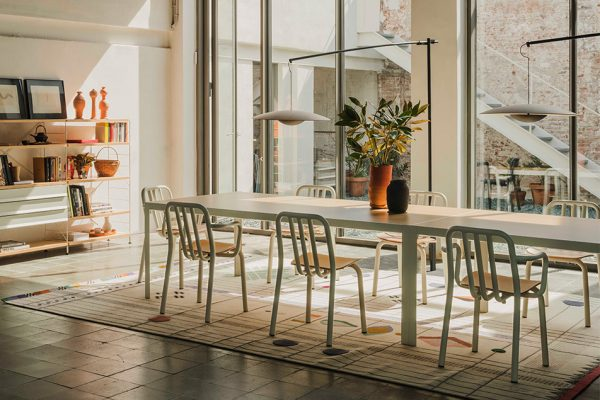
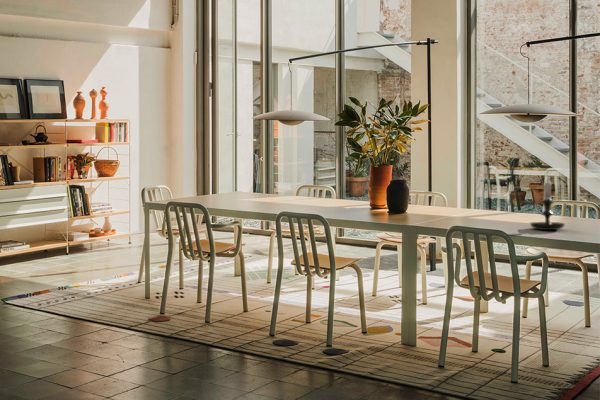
+ candle holder (546, 204)
